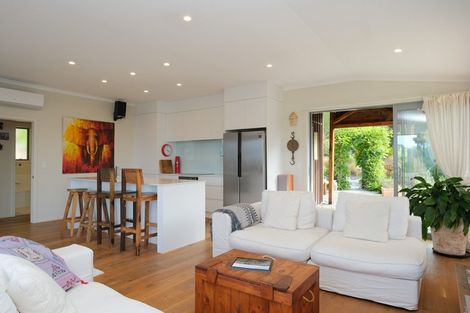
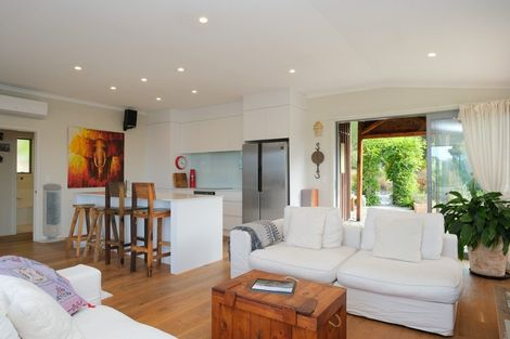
+ air purifier (52, 211)
